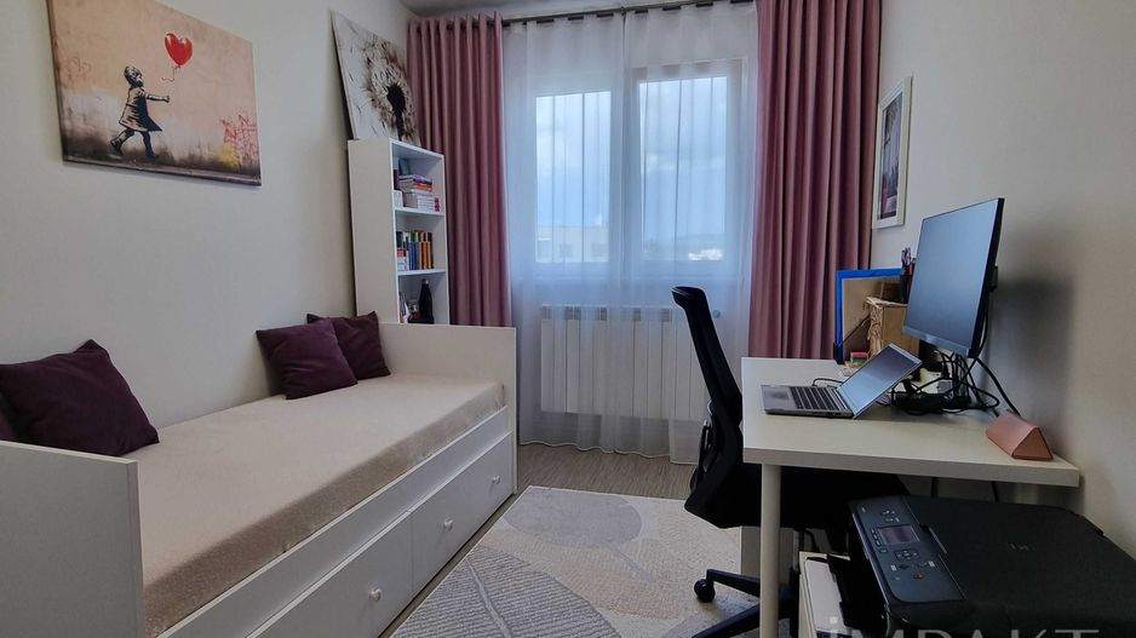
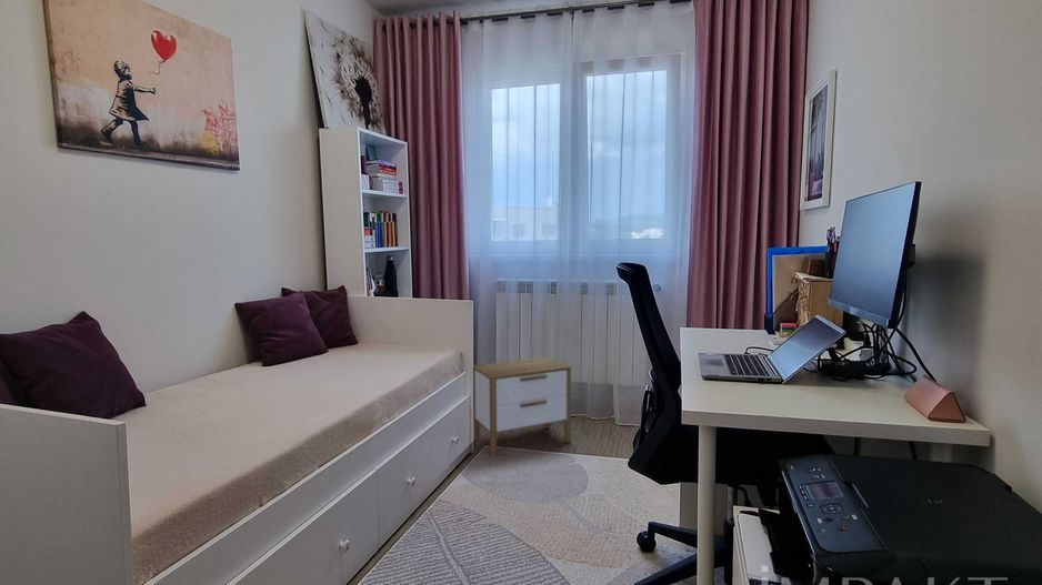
+ nightstand (522, 403)
